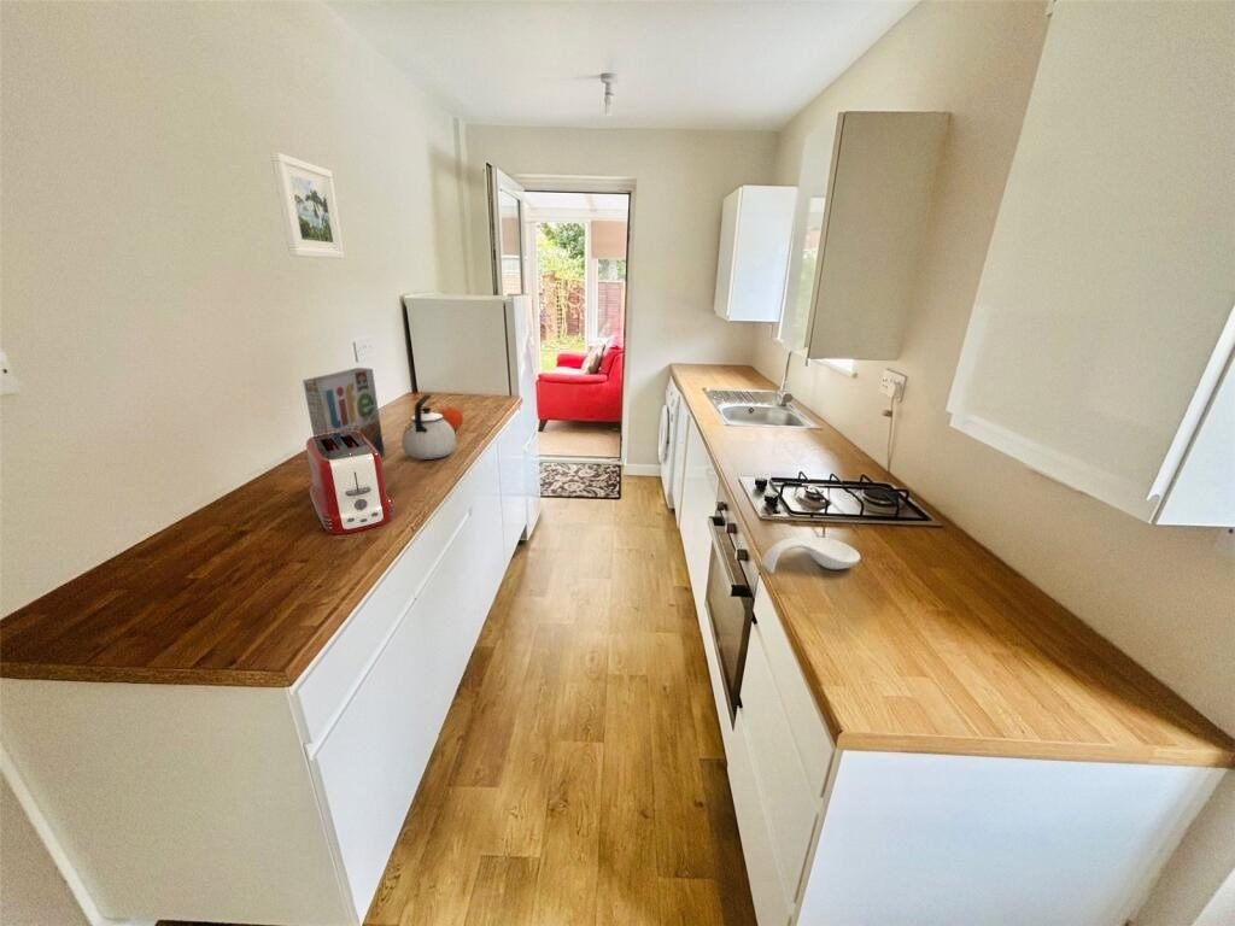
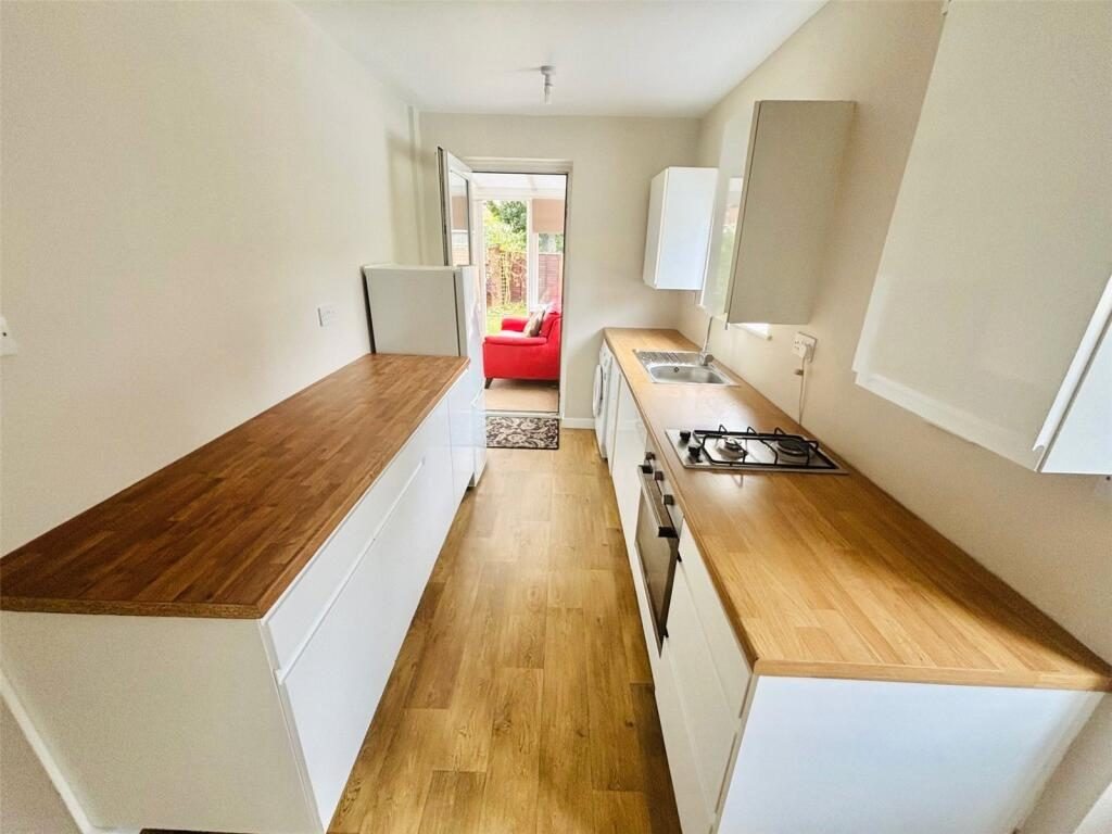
- fruit (450, 418)
- spoon rest (812, 552)
- toaster (346, 477)
- cereal box (347, 421)
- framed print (311, 211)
- kettle (428, 426)
